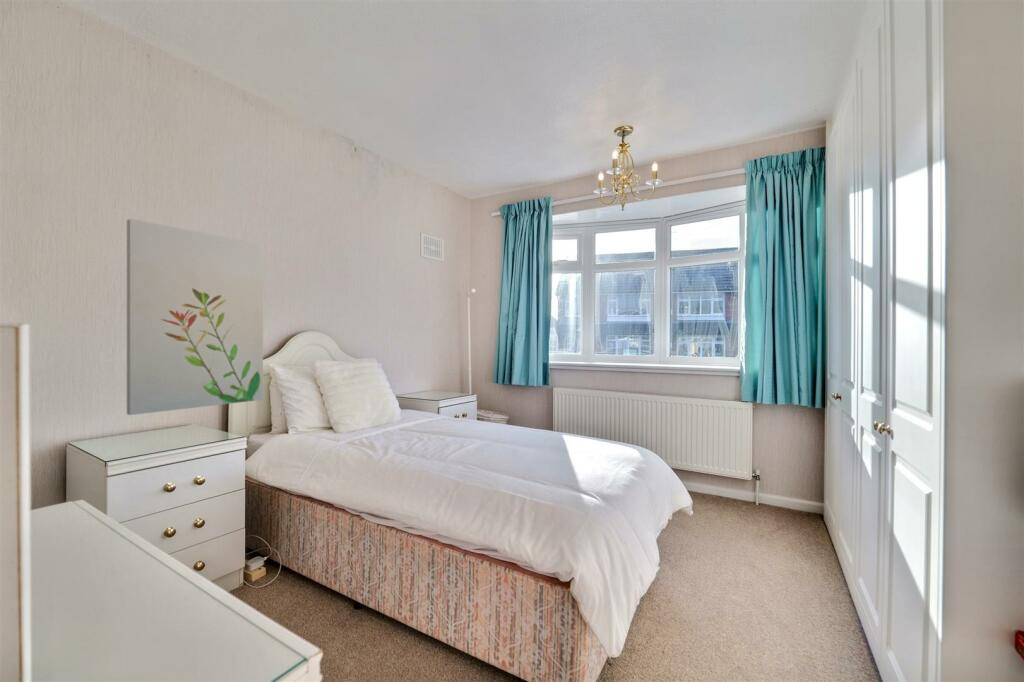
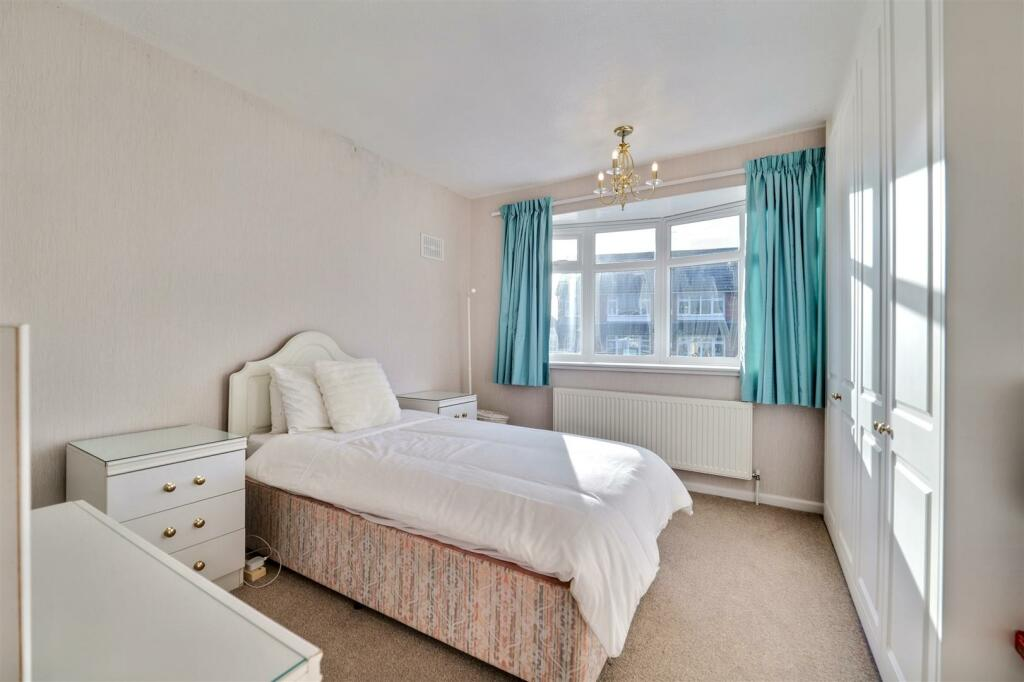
- wall art (202, 319)
